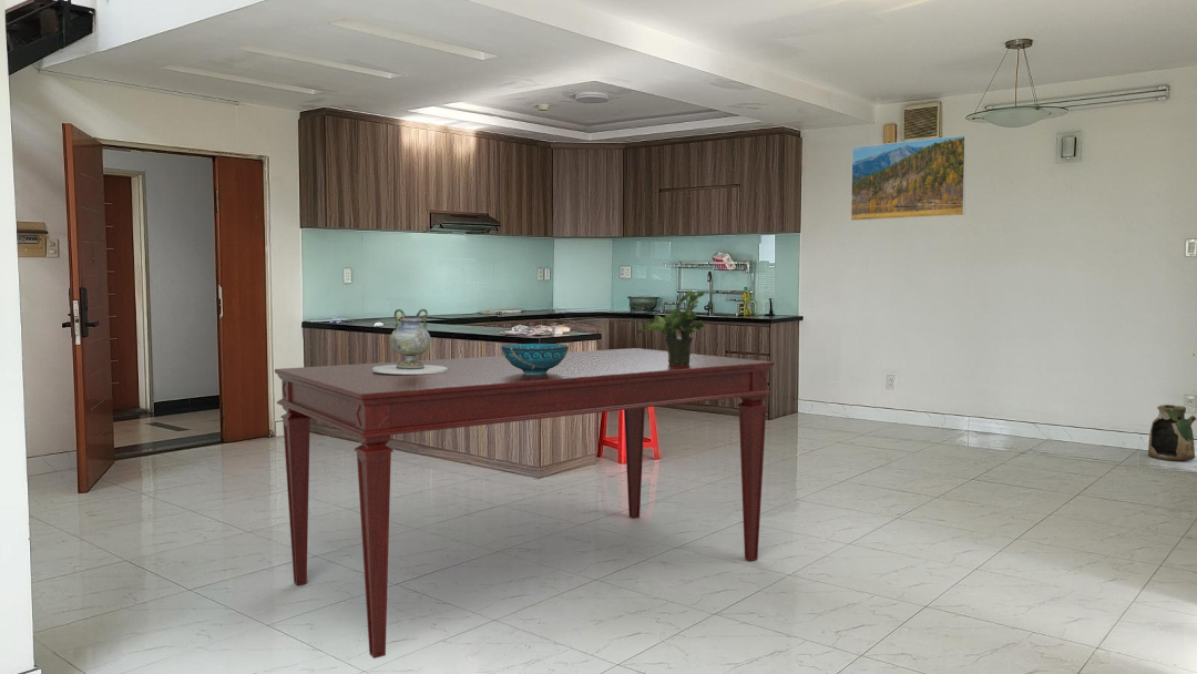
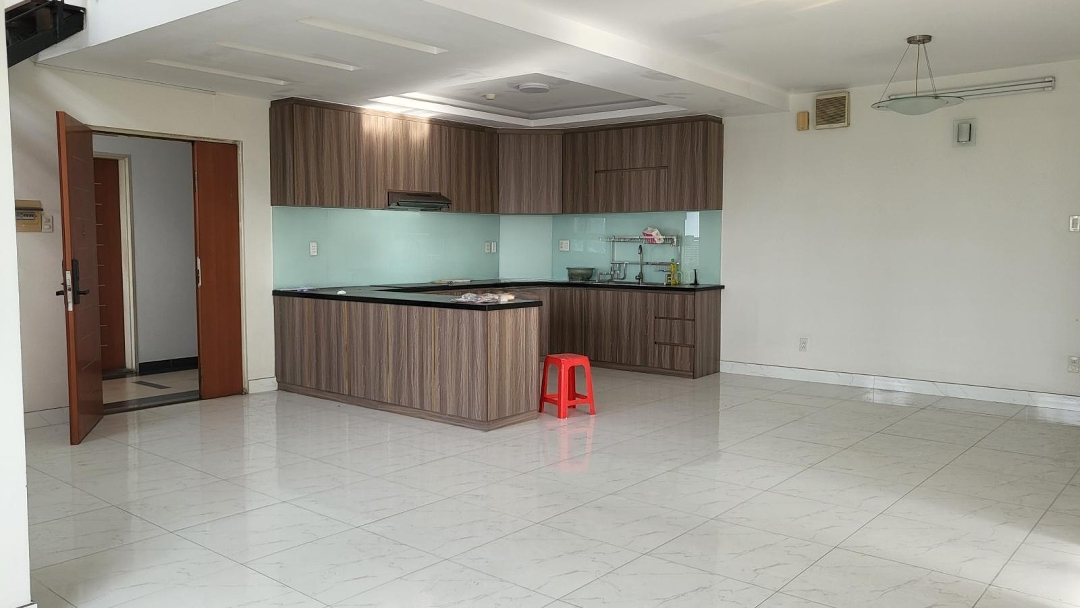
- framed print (906, 180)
- planter (1172, 431)
- dining table (532, 419)
- decorative bowl (534, 358)
- potted plant (677, 326)
- decorative vase (409, 339)
